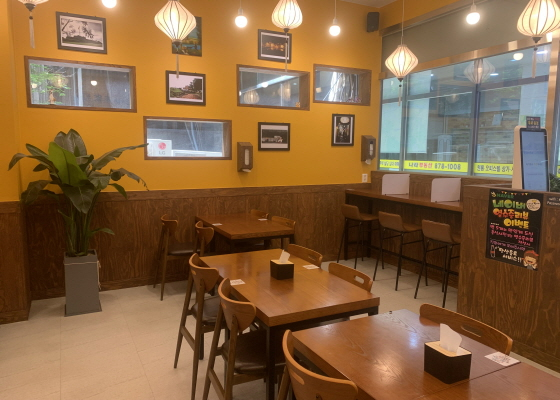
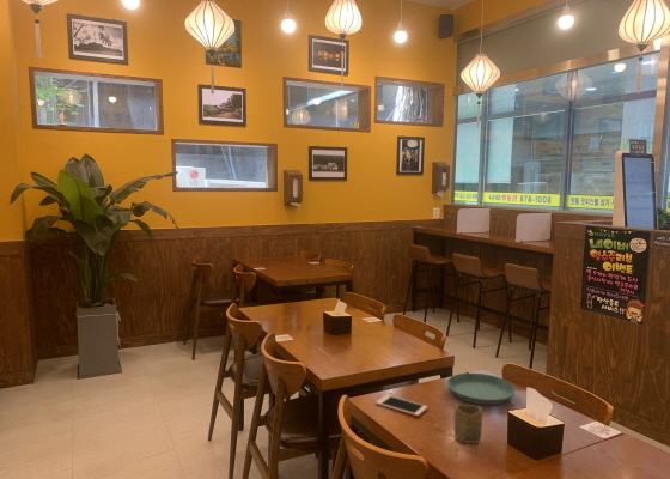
+ saucer (480, 389)
+ cell phone (401, 405)
+ cup (468, 423)
